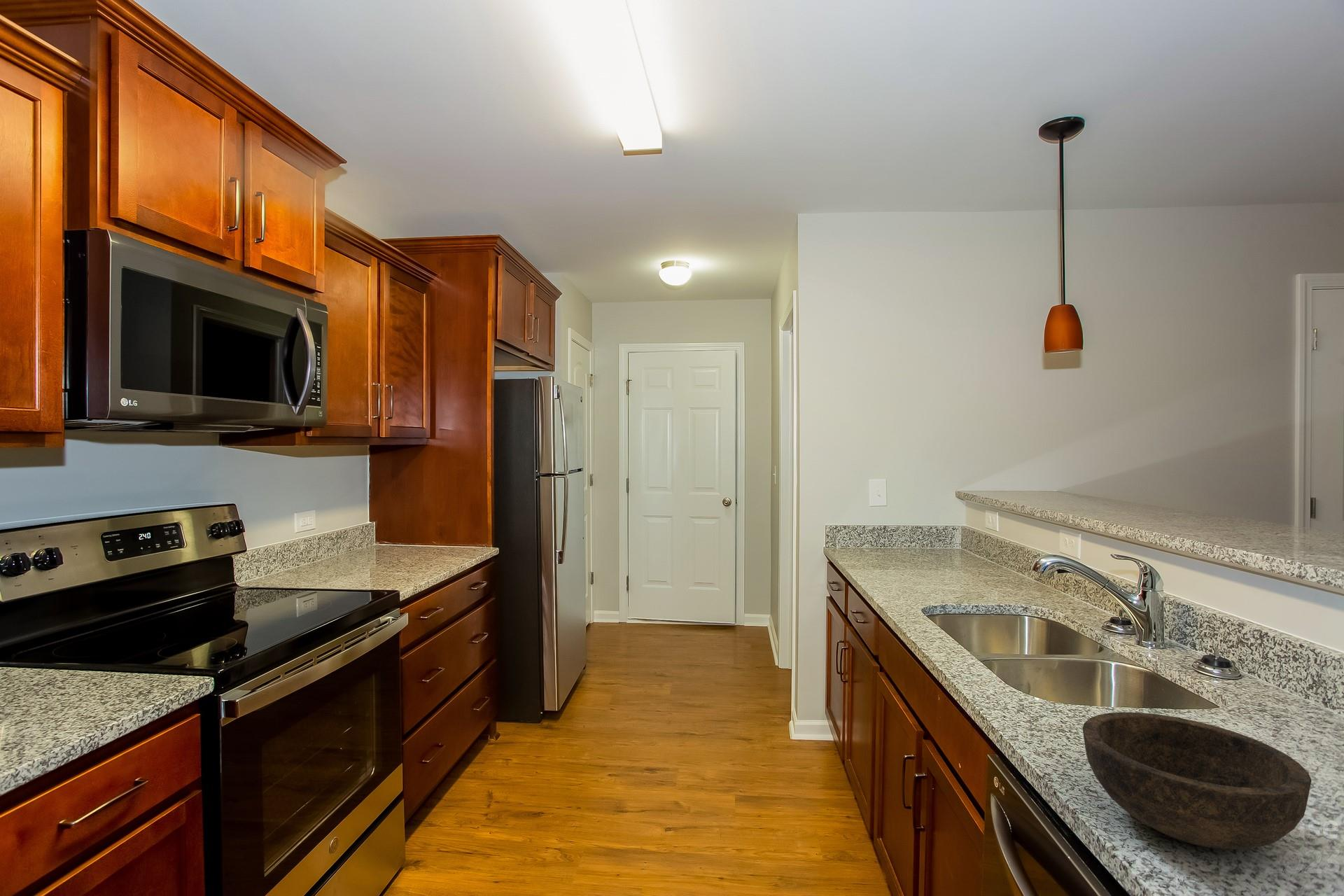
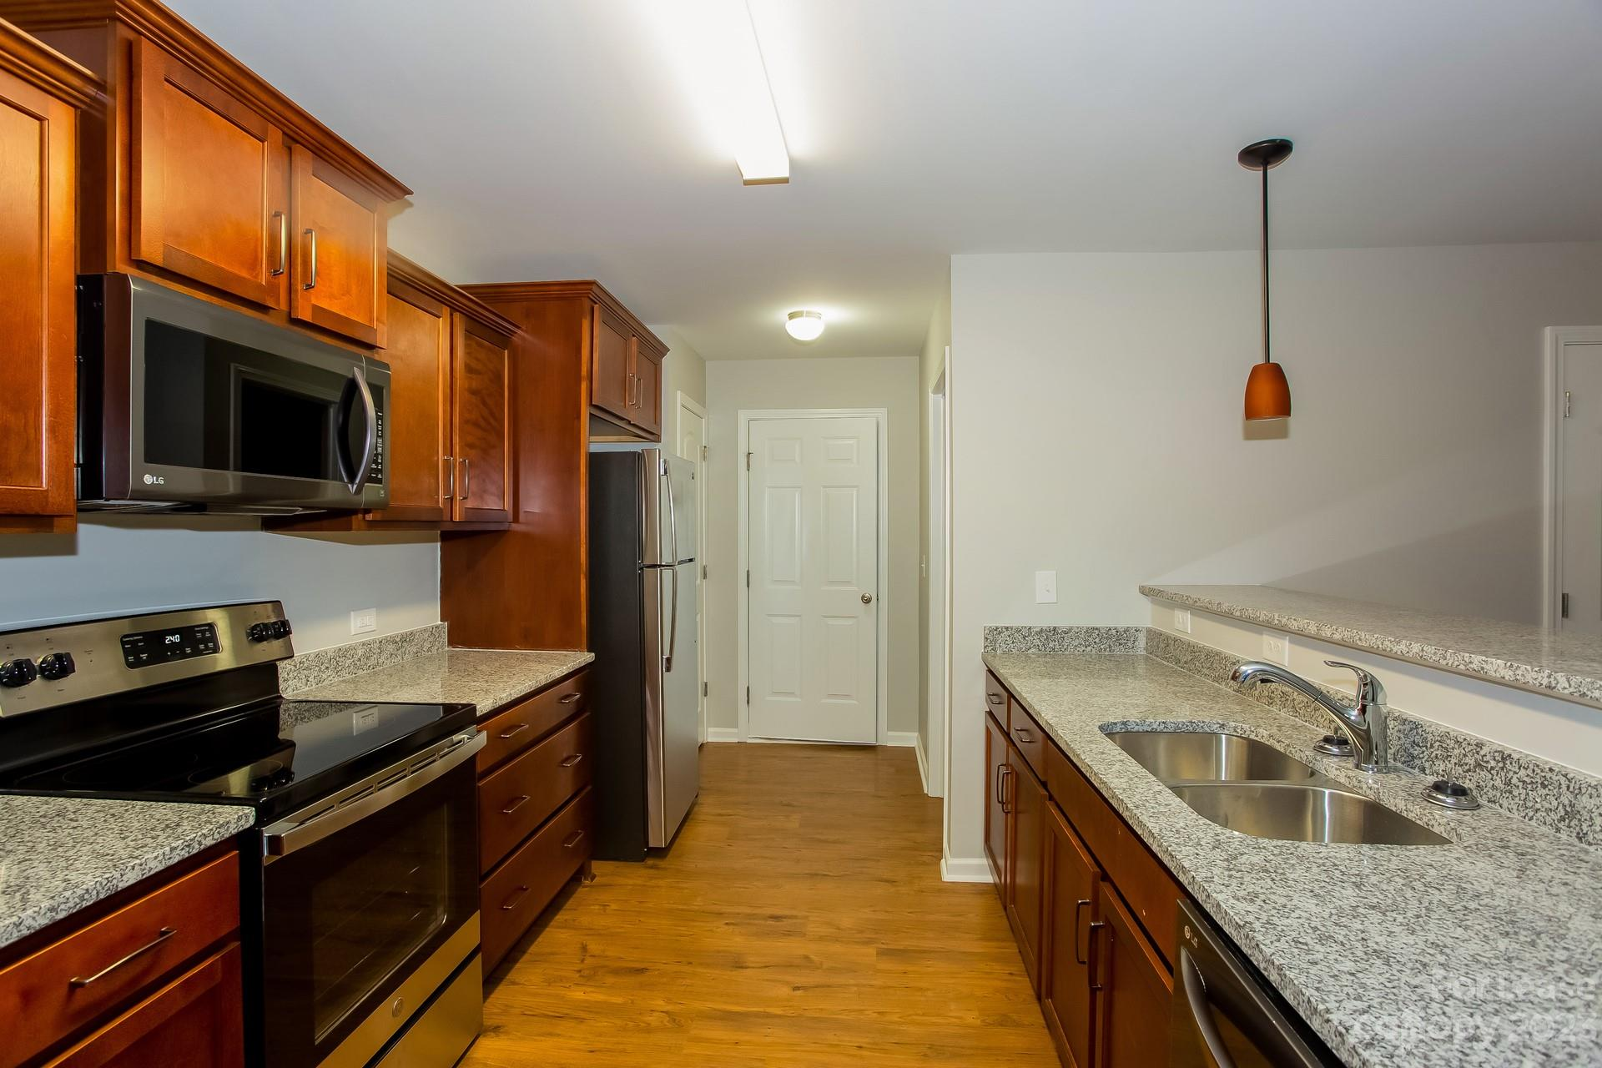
- bowl (1186, 788)
